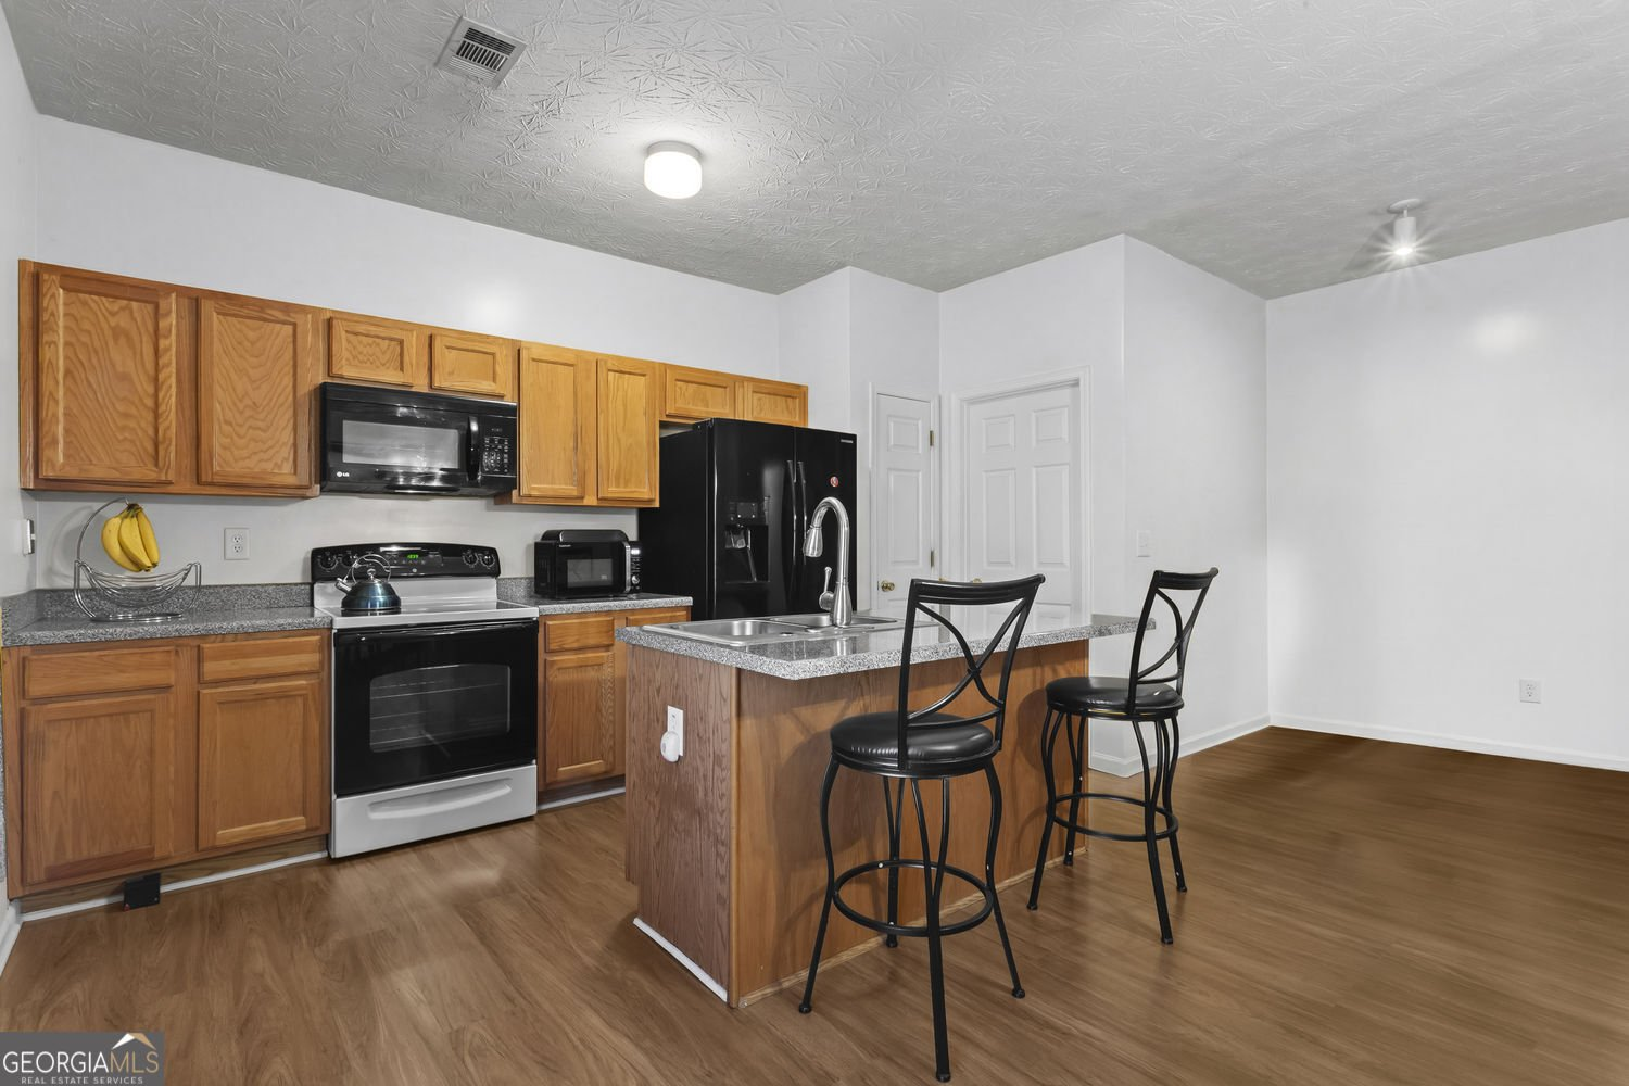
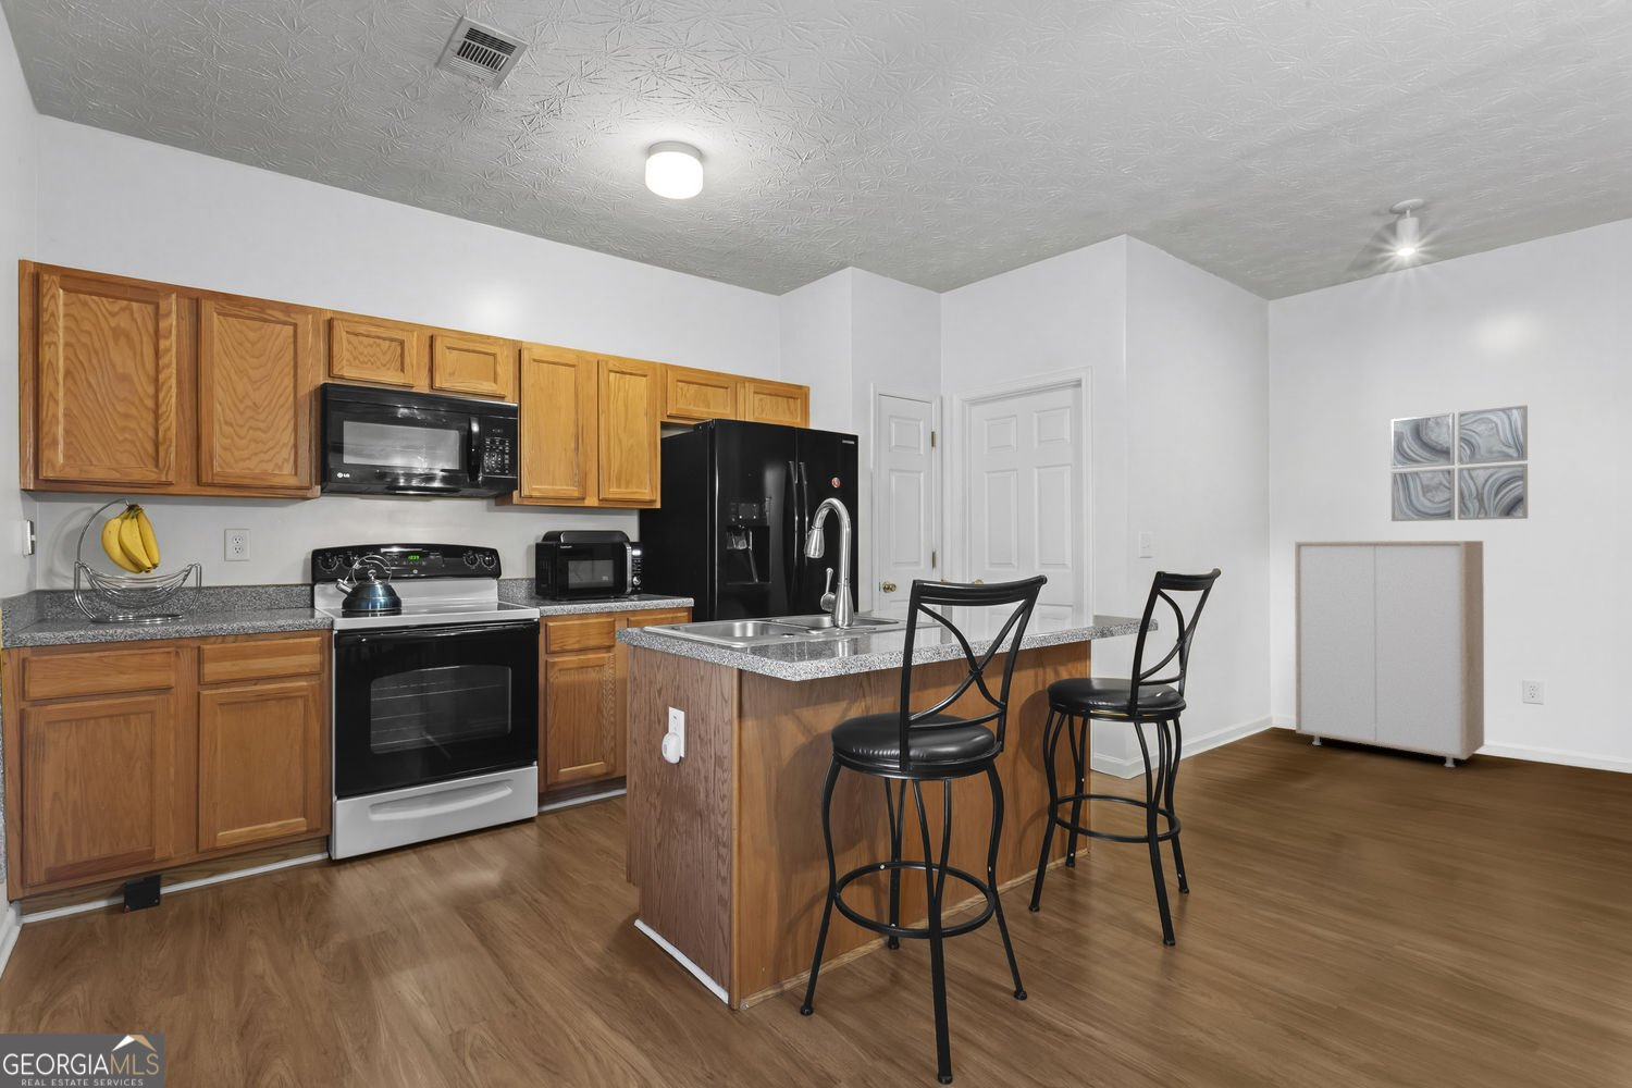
+ wall art (1453, 465)
+ storage cabinet (1387, 645)
